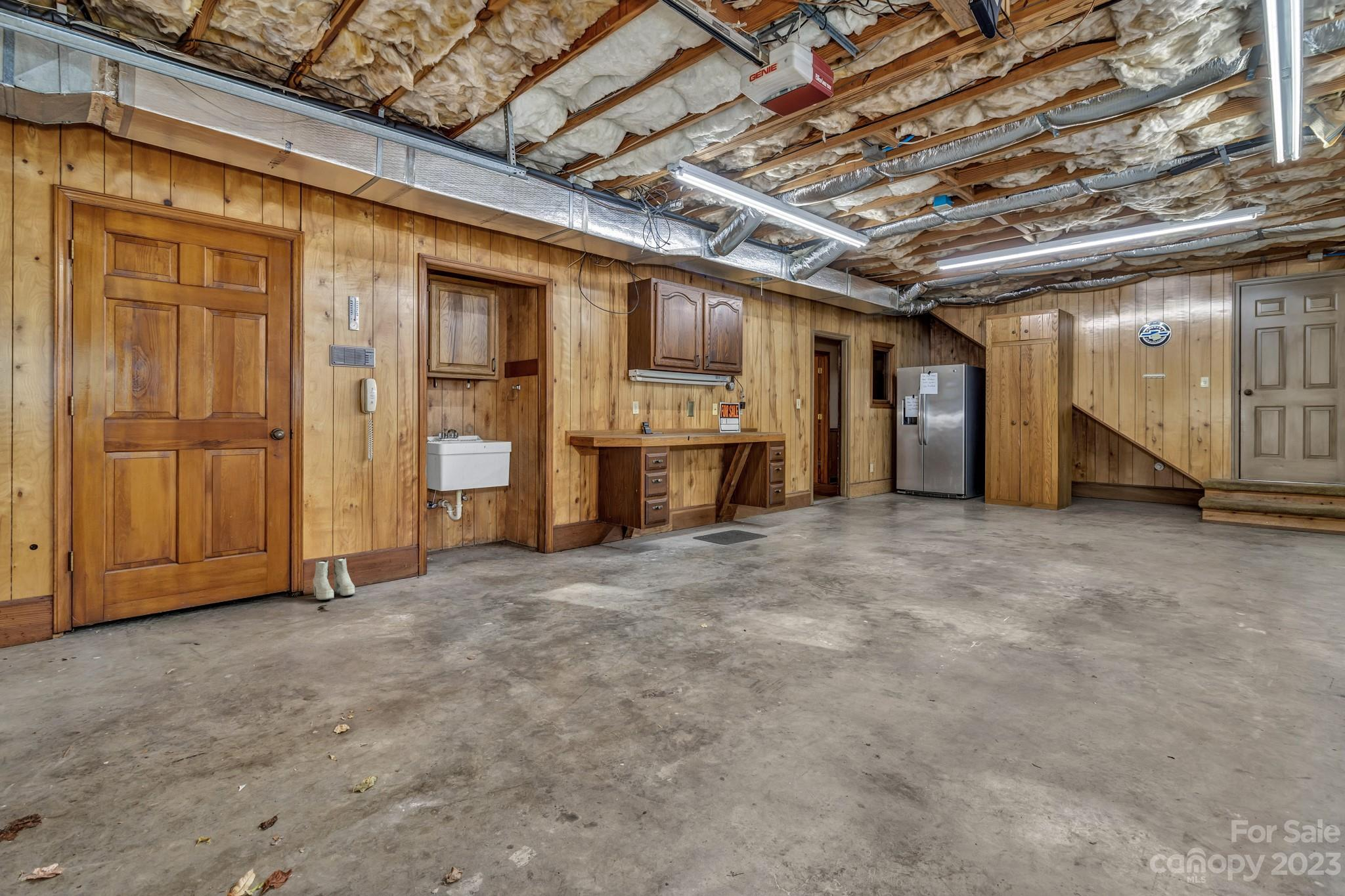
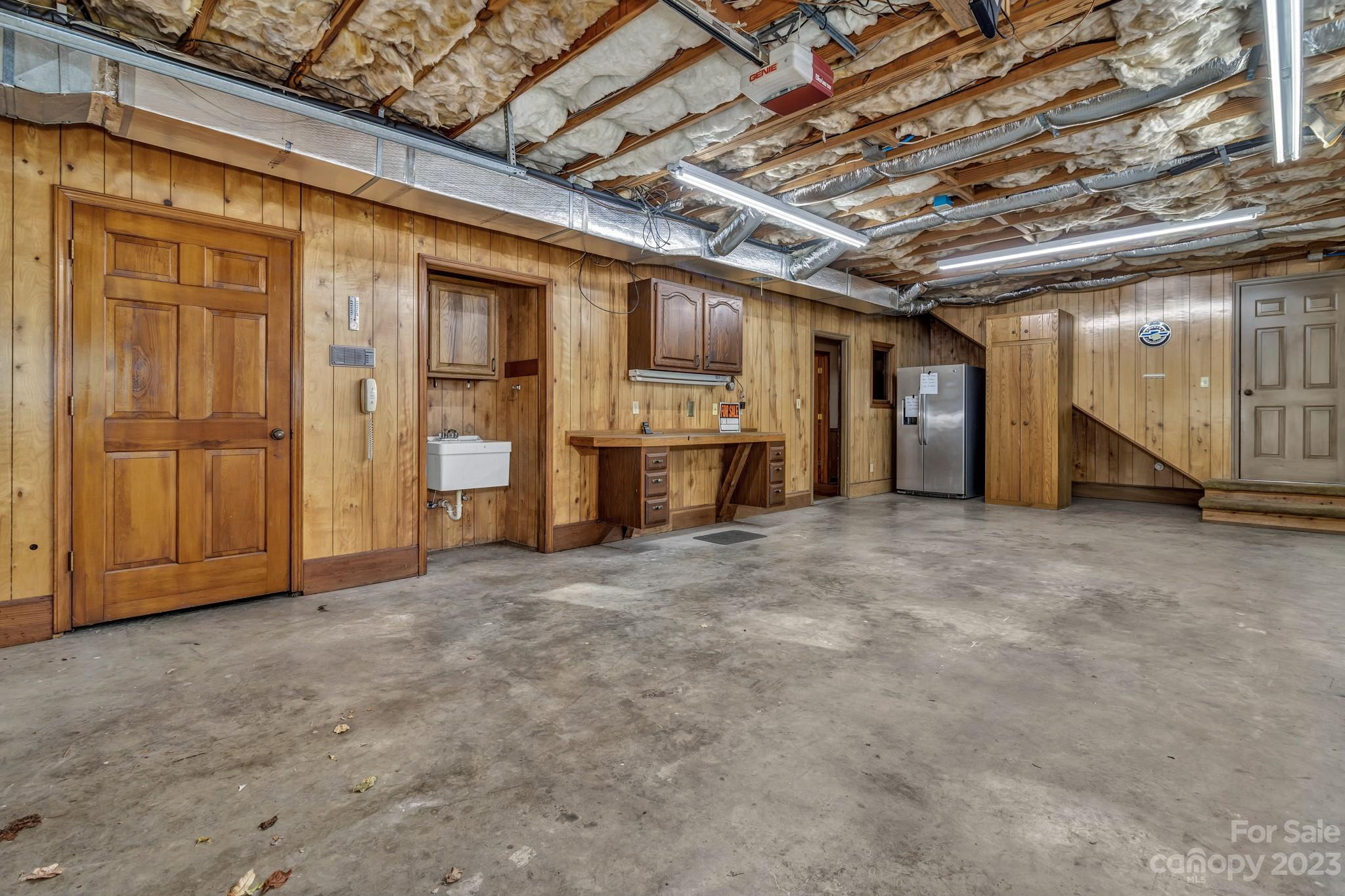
- boots (334, 578)
